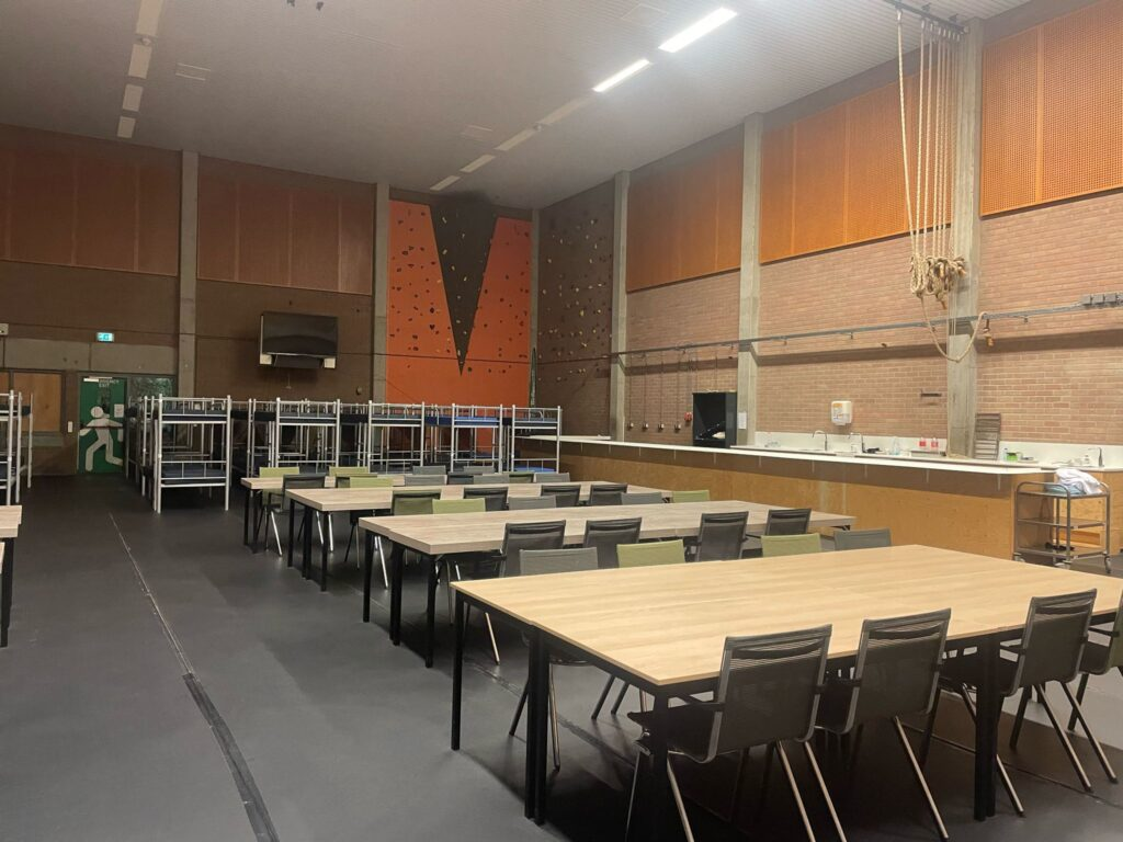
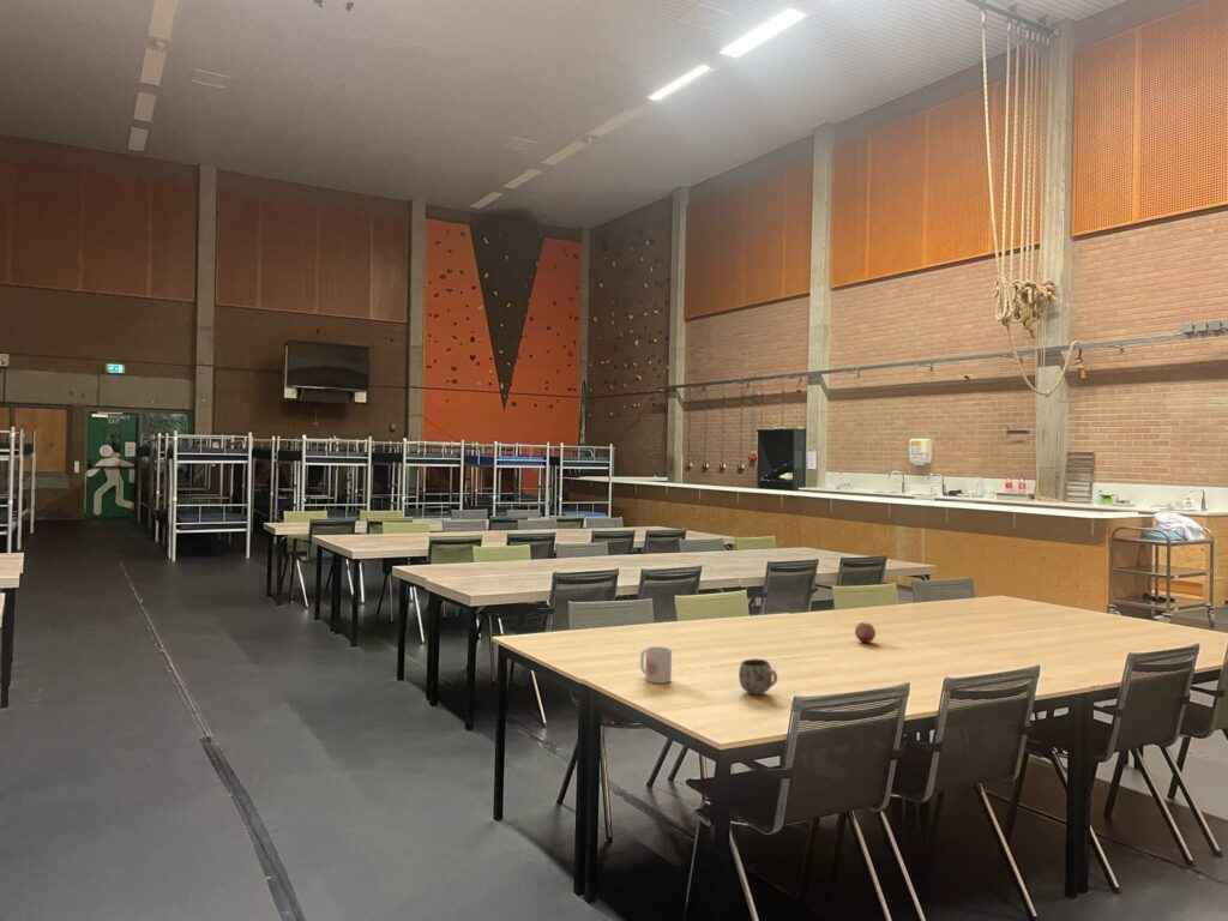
+ mug (759, 678)
+ fruit (865, 632)
+ mug (654, 663)
